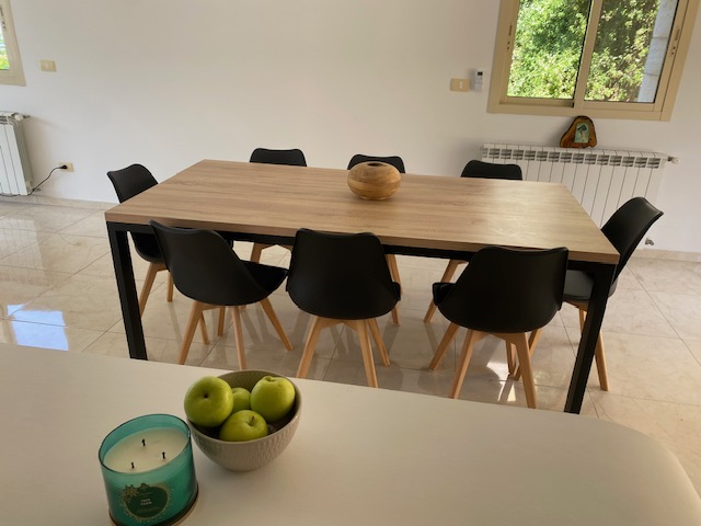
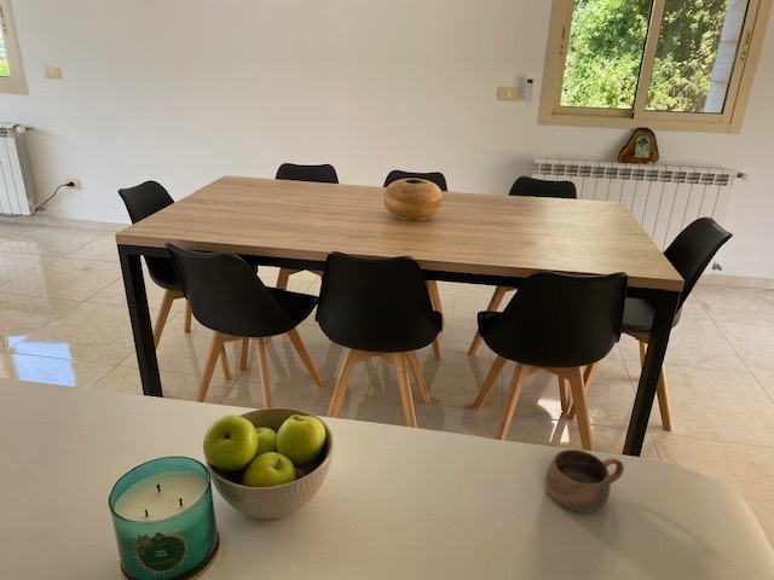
+ cup (588, 478)
